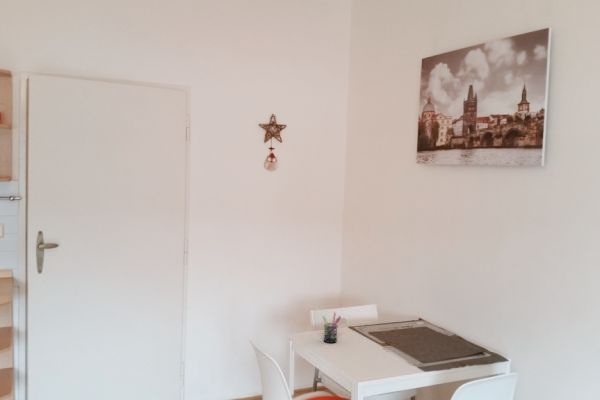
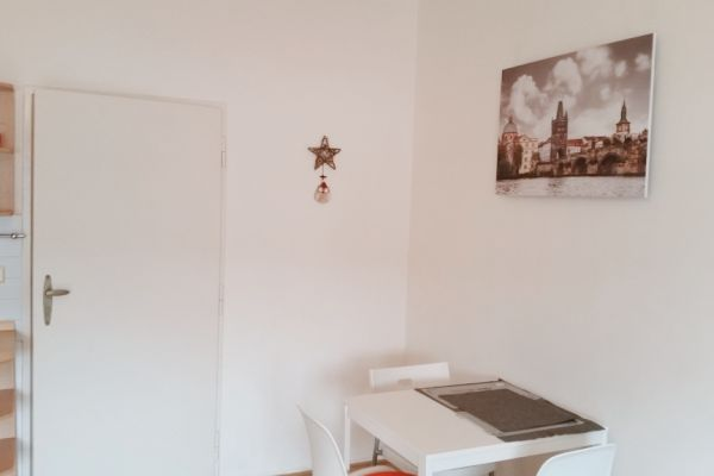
- pen holder (329, 326)
